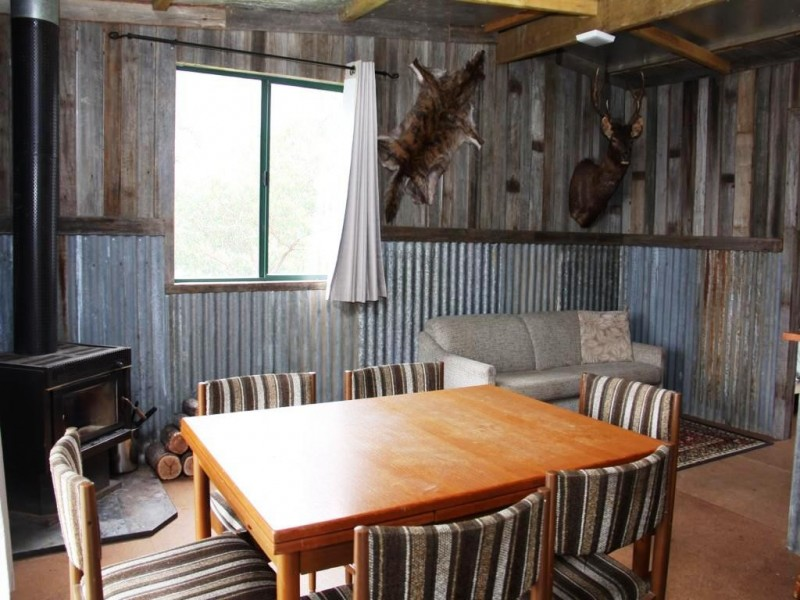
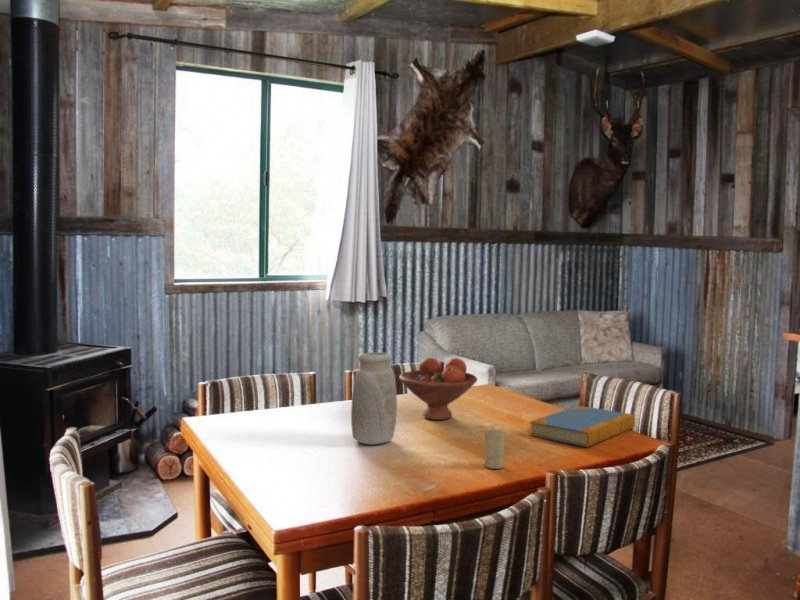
+ vase (374, 397)
+ candle (494, 446)
+ fruit bowl (438, 388)
+ book (583, 424)
